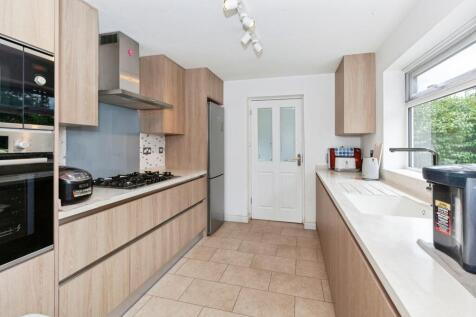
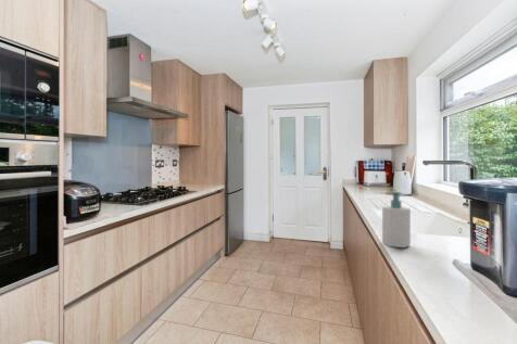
+ soap bottle (395, 218)
